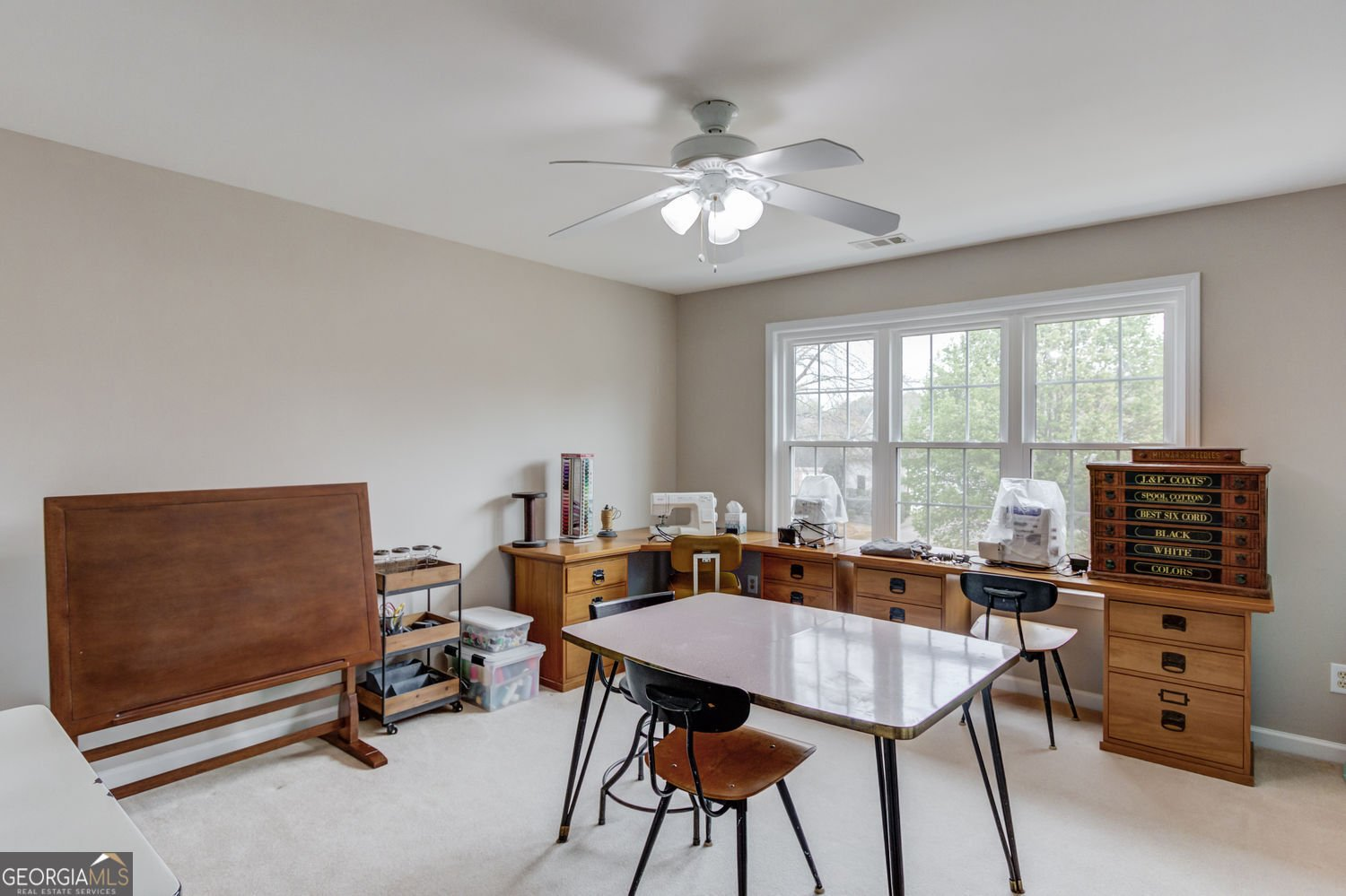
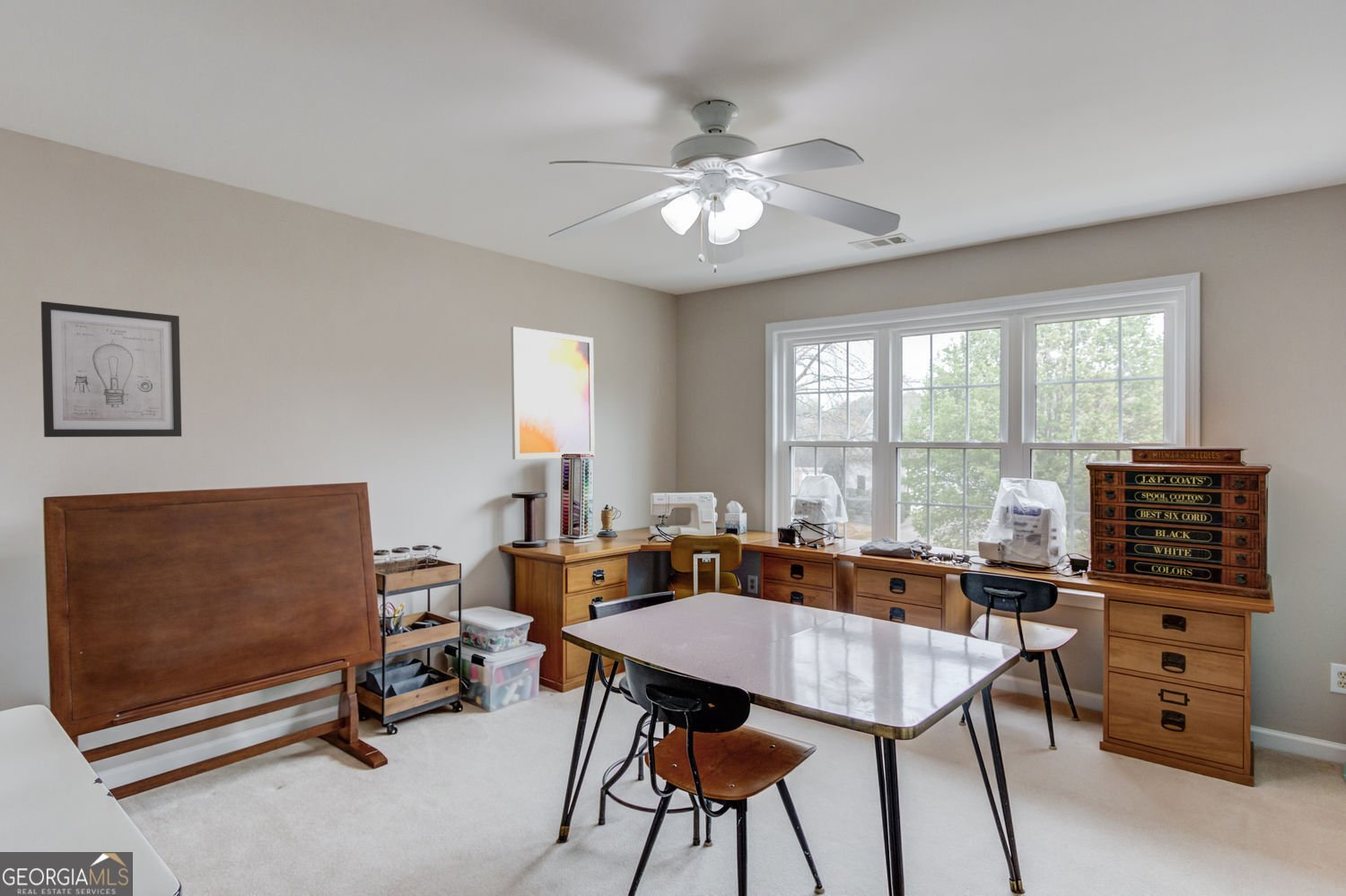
+ wall art (115, 373)
+ wall art (555, 395)
